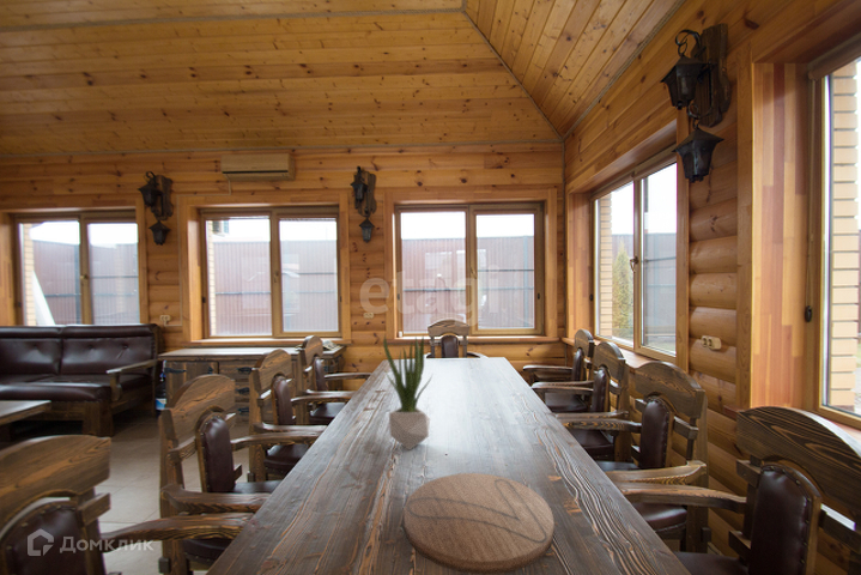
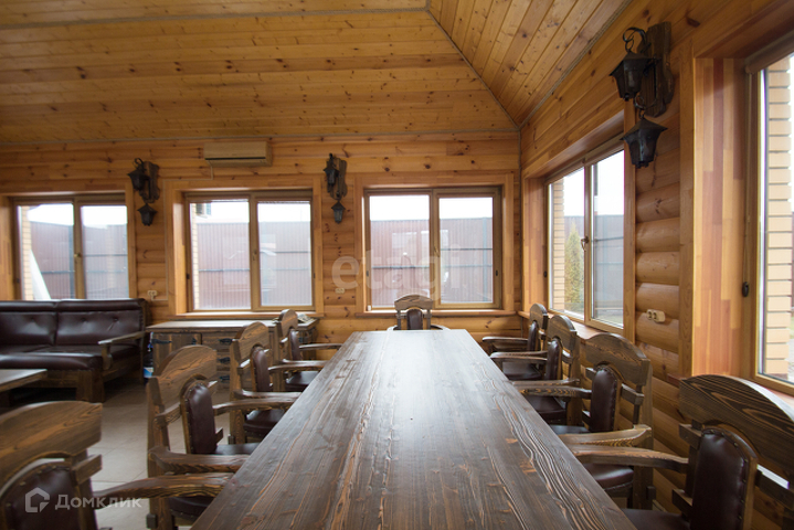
- cutting board (477, 514)
- potted plant (408, 389)
